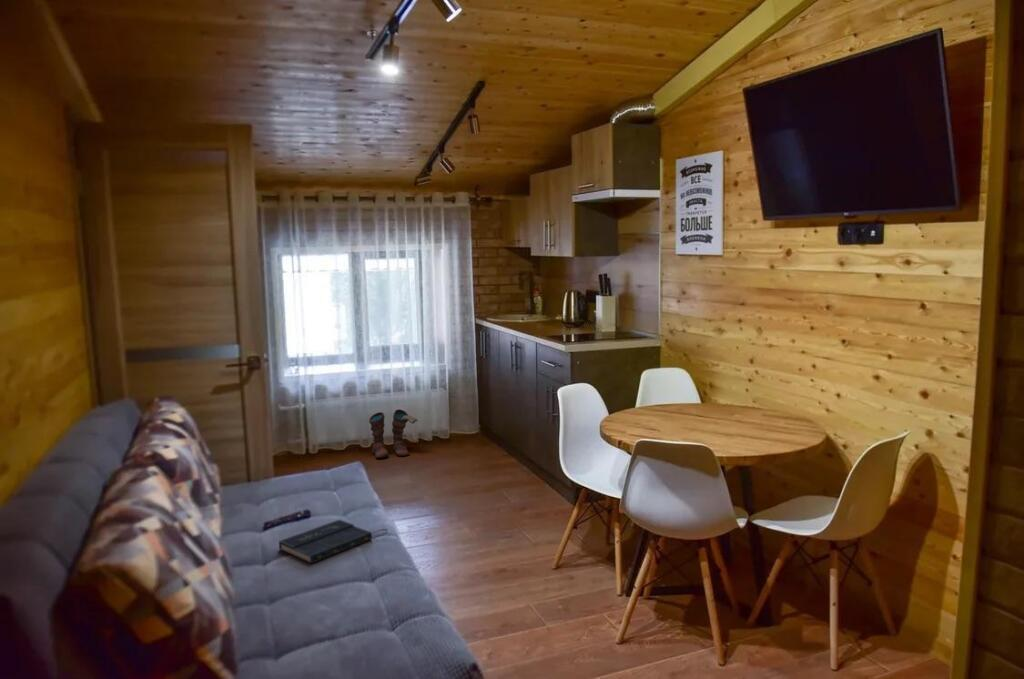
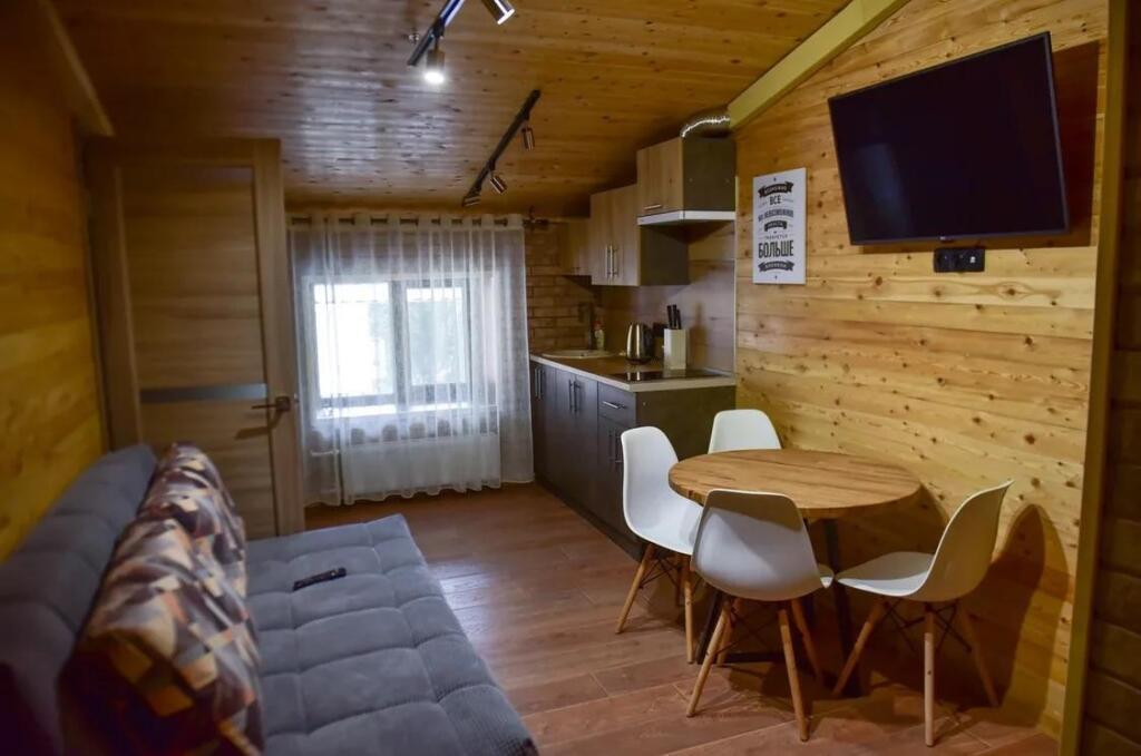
- book (337, 536)
- boots (394, 432)
